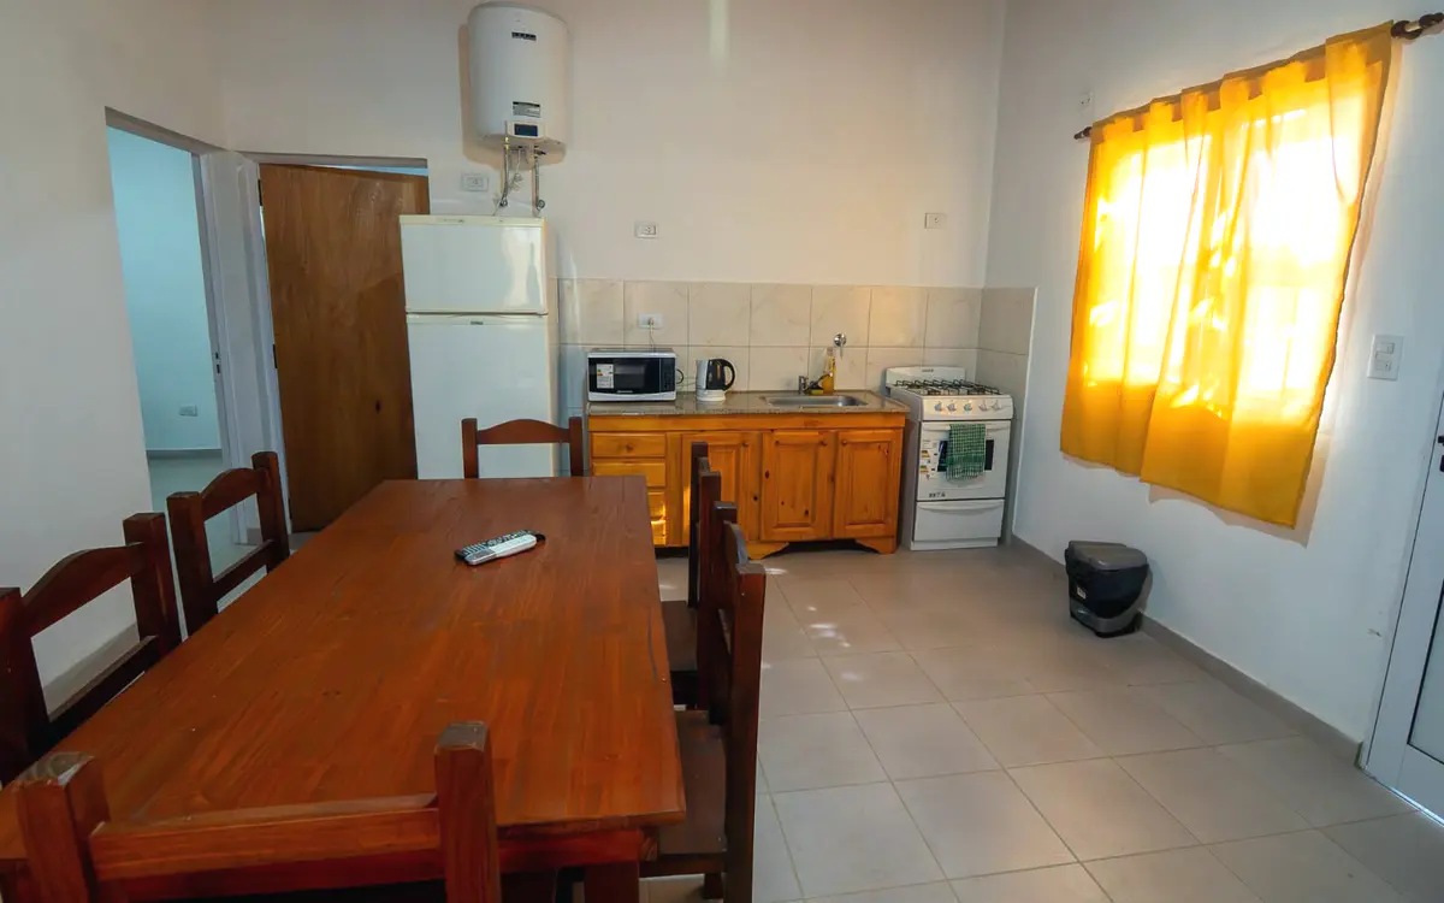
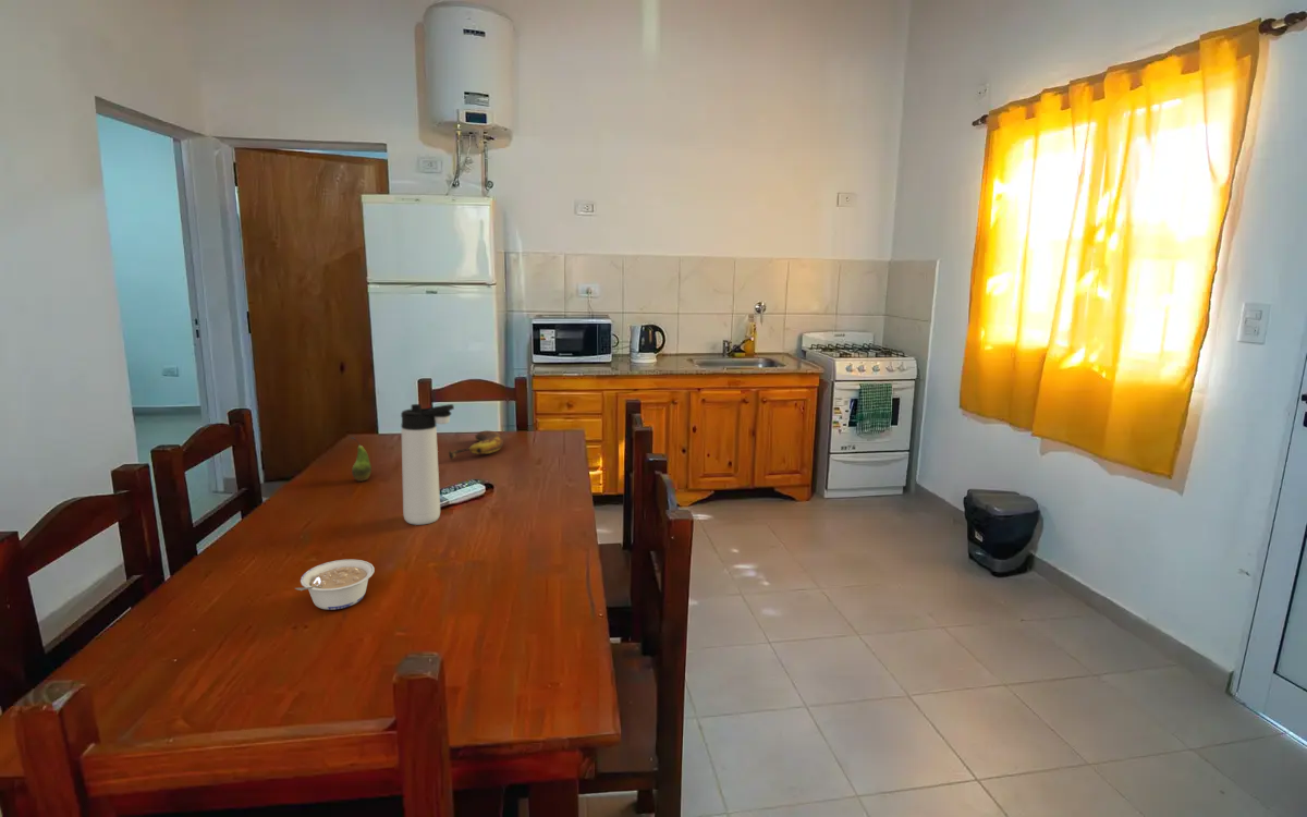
+ thermos bottle (428, 463)
+ fruit (361, 459)
+ banana (479, 442)
+ legume (338, 584)
